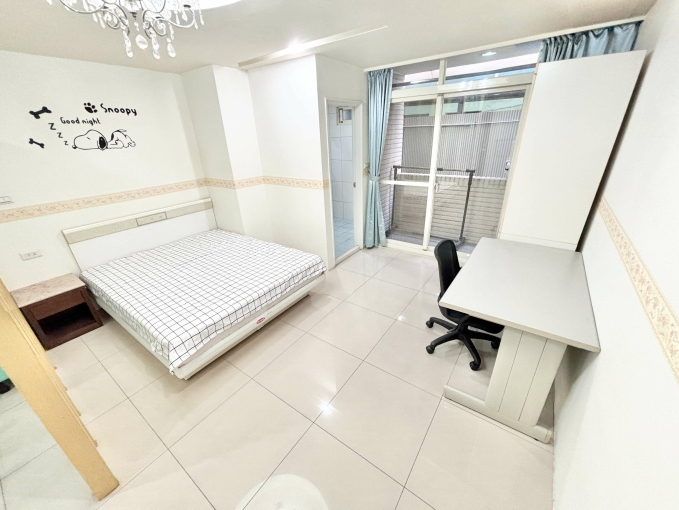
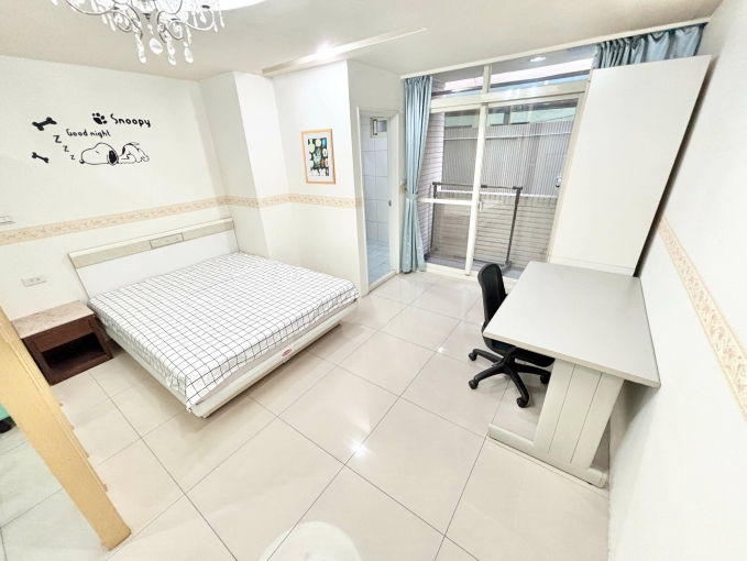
+ wall art (318, 157)
